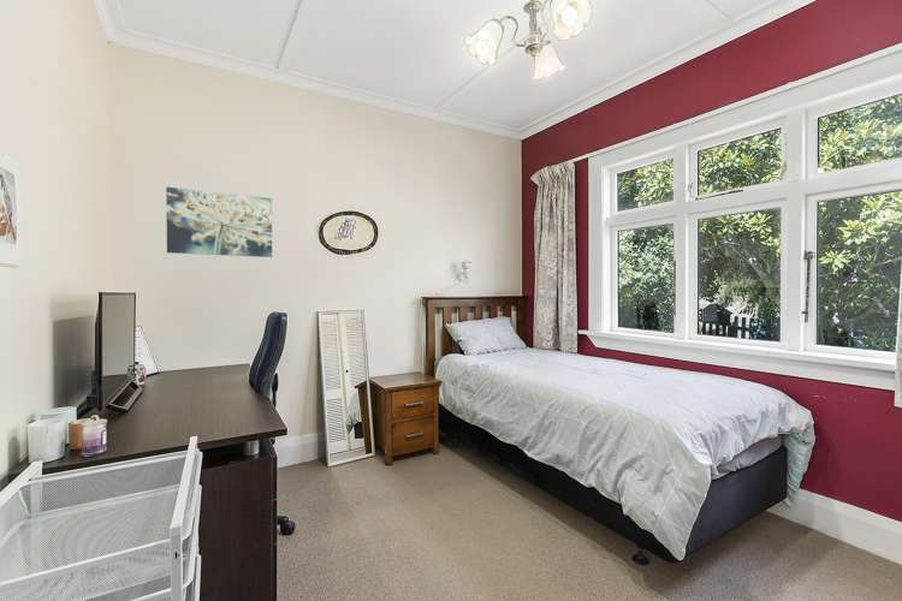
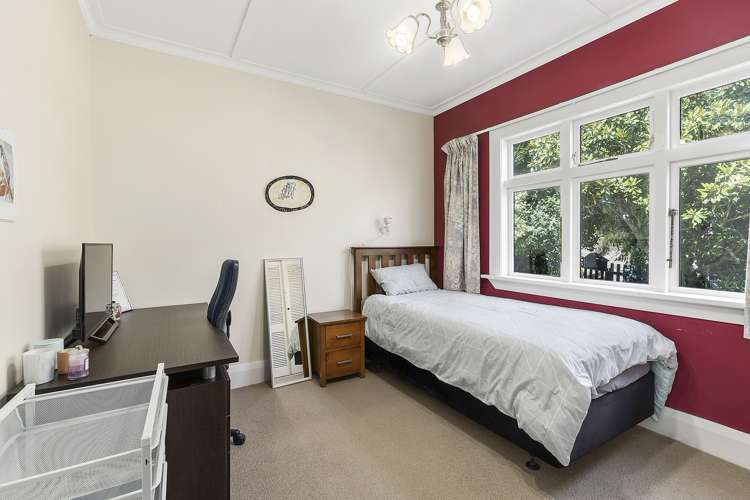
- wall art (221, 224)
